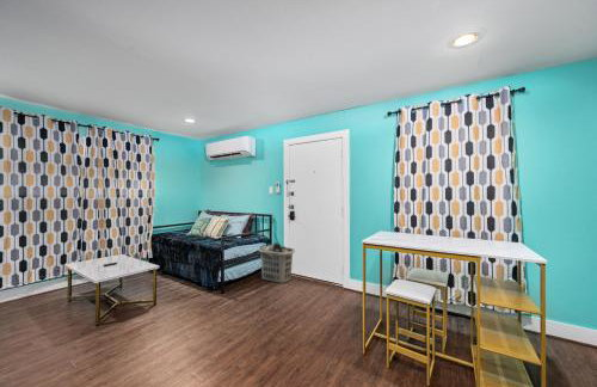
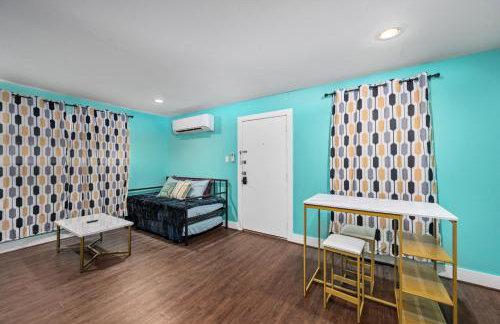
- clothes hamper (276, 260)
